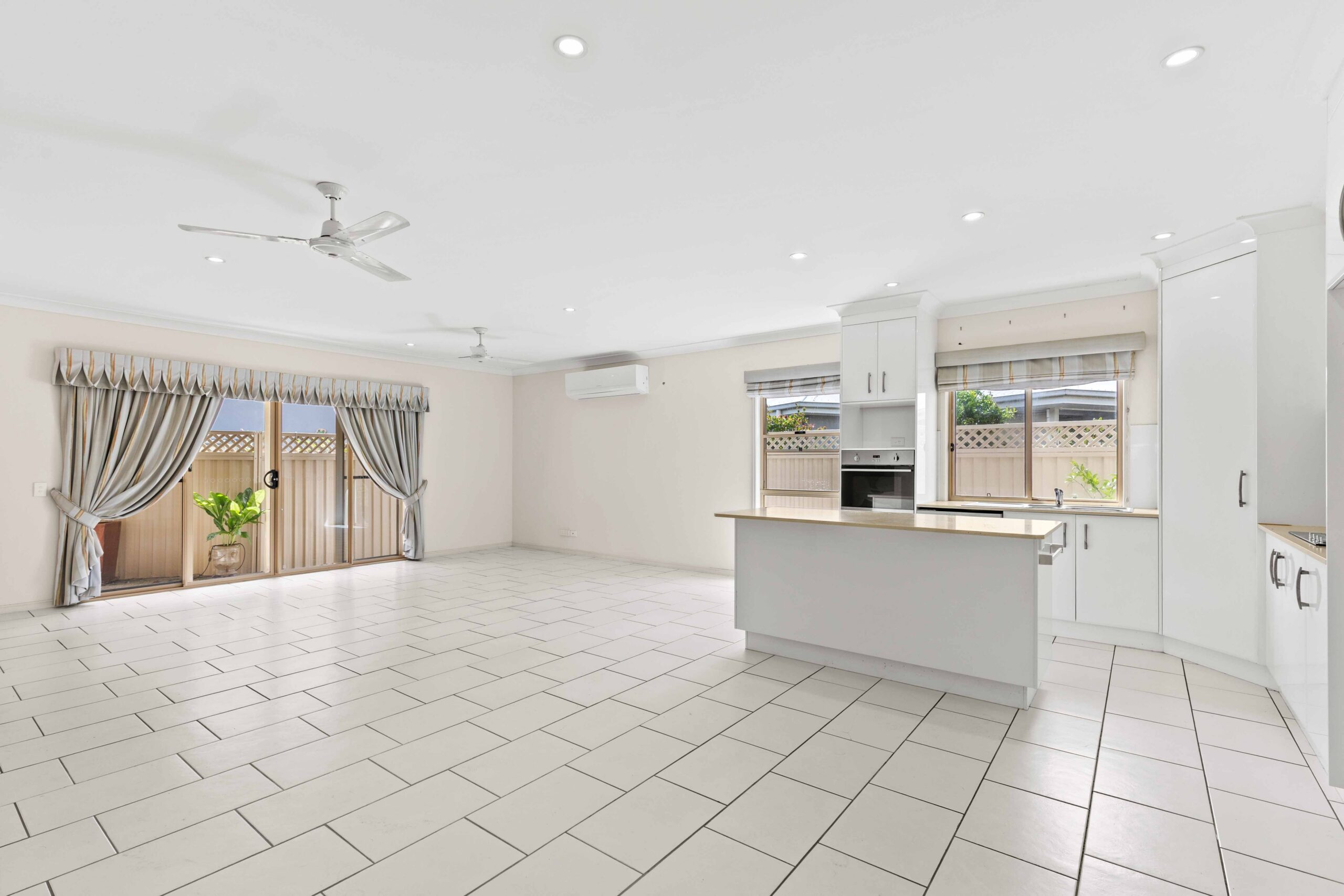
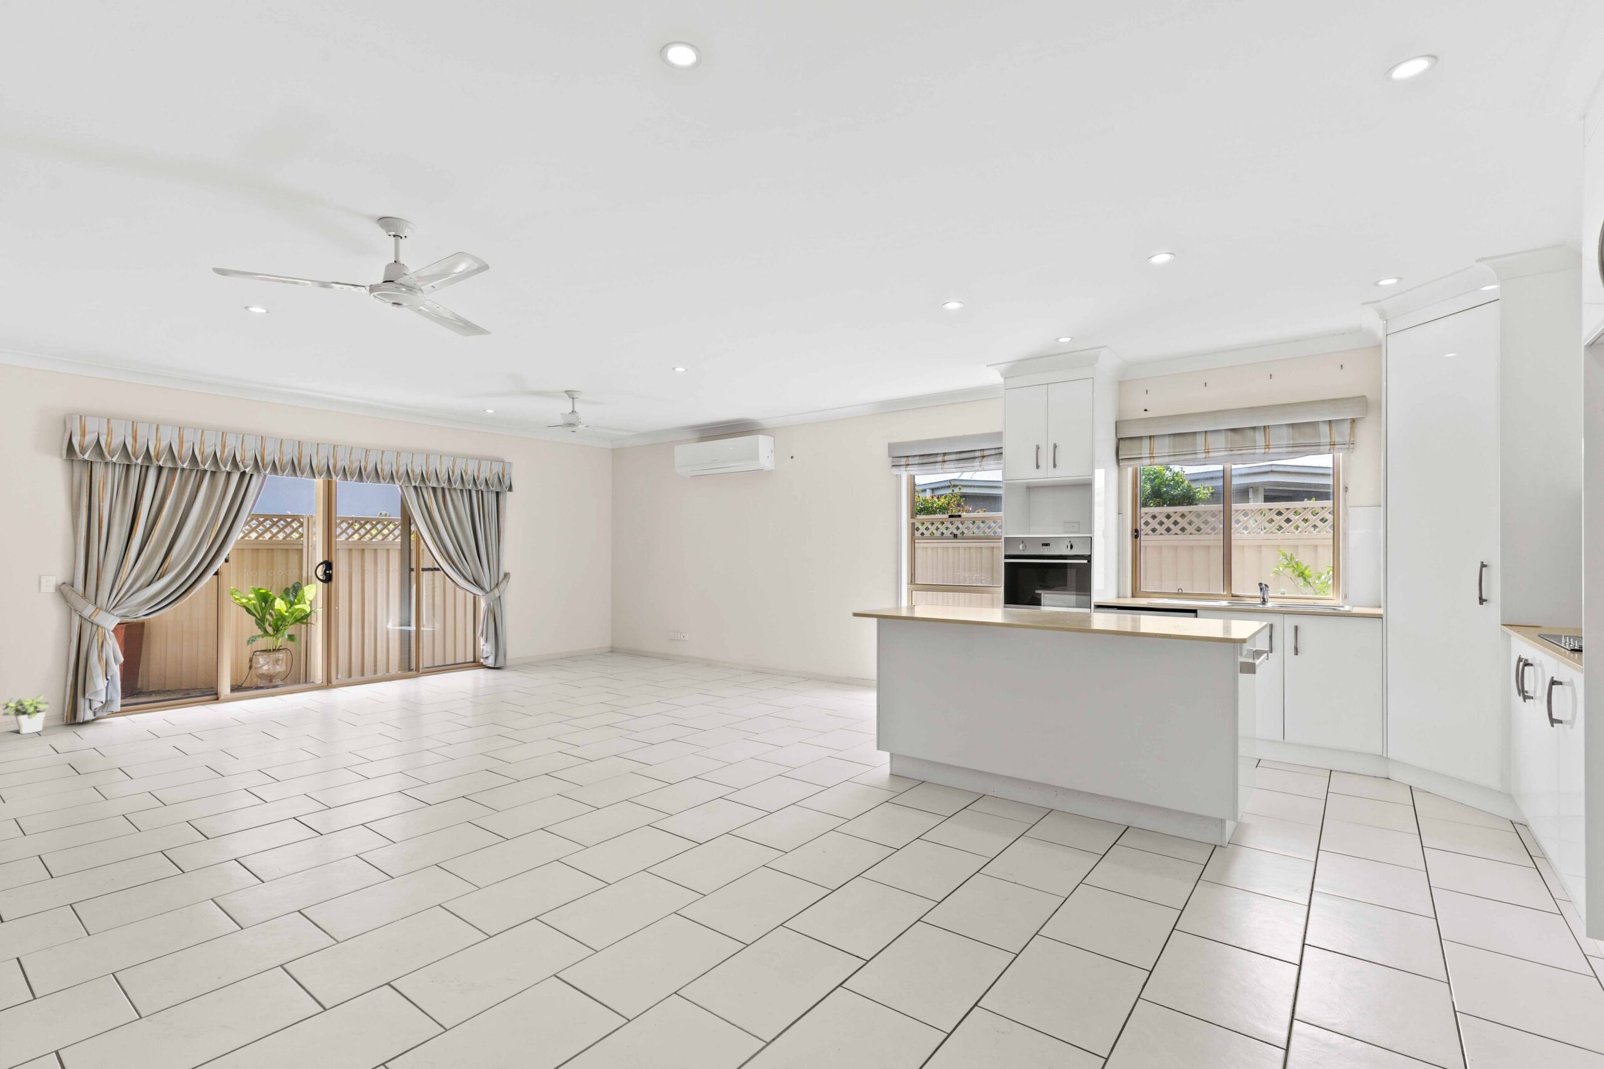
+ potted plant (25, 715)
